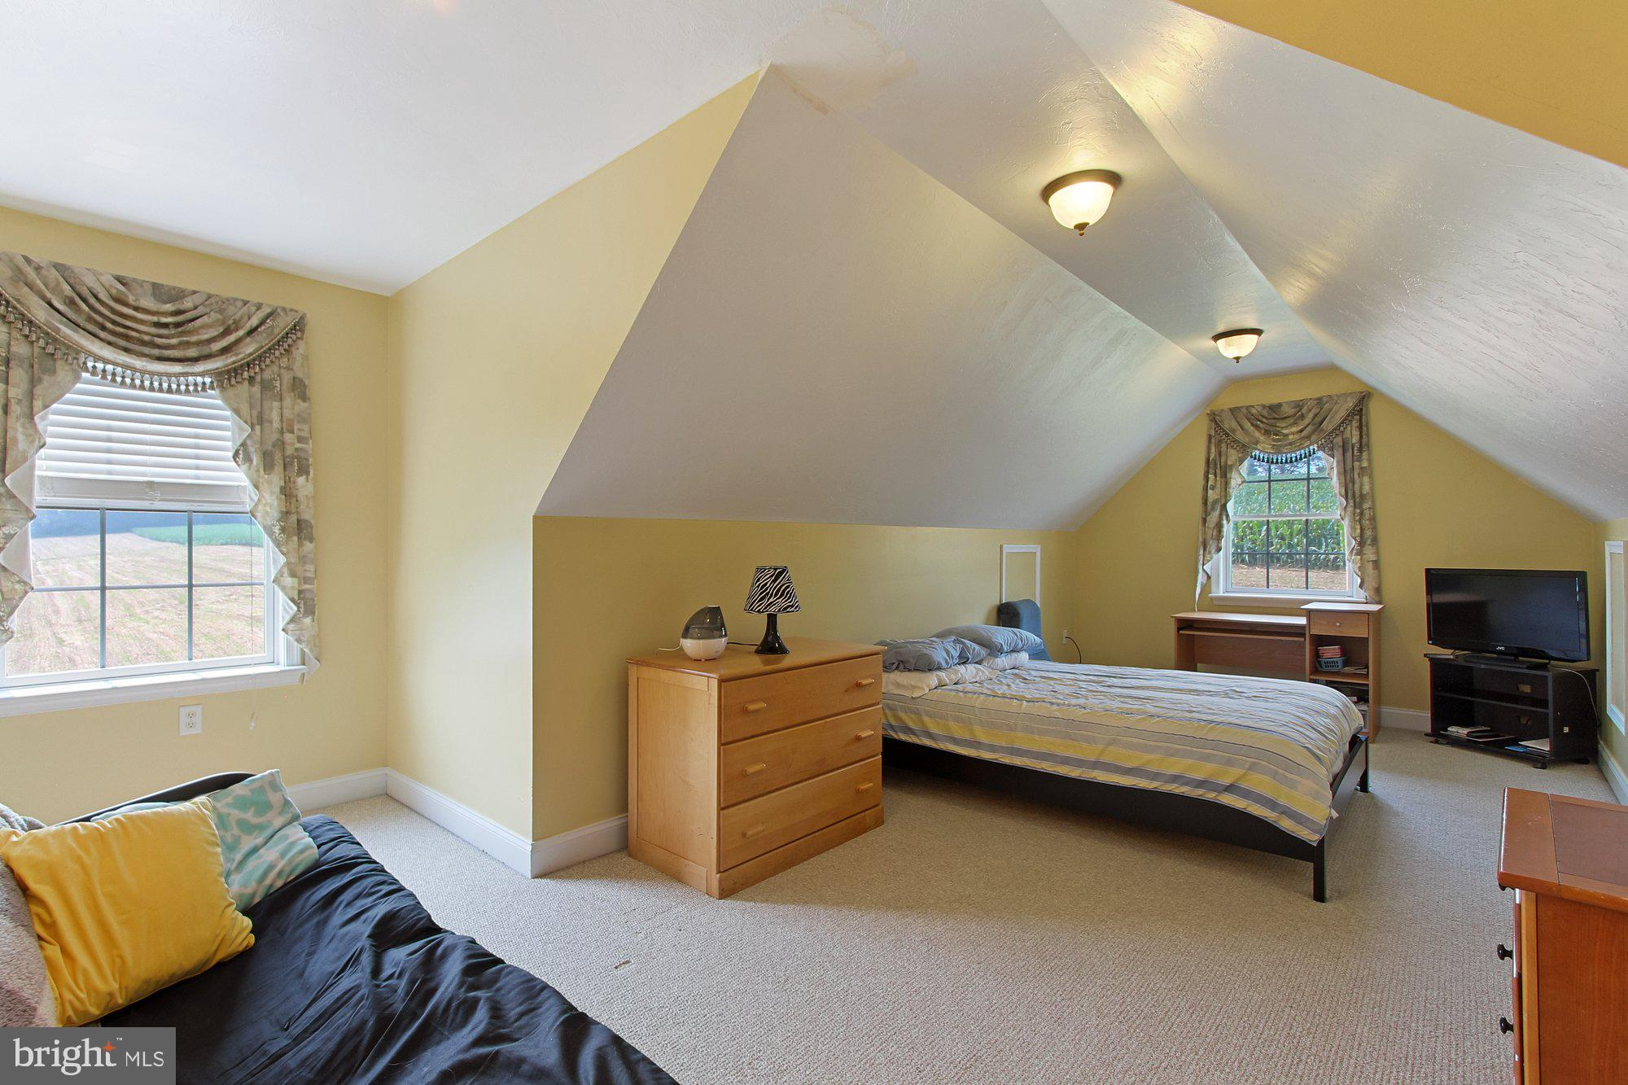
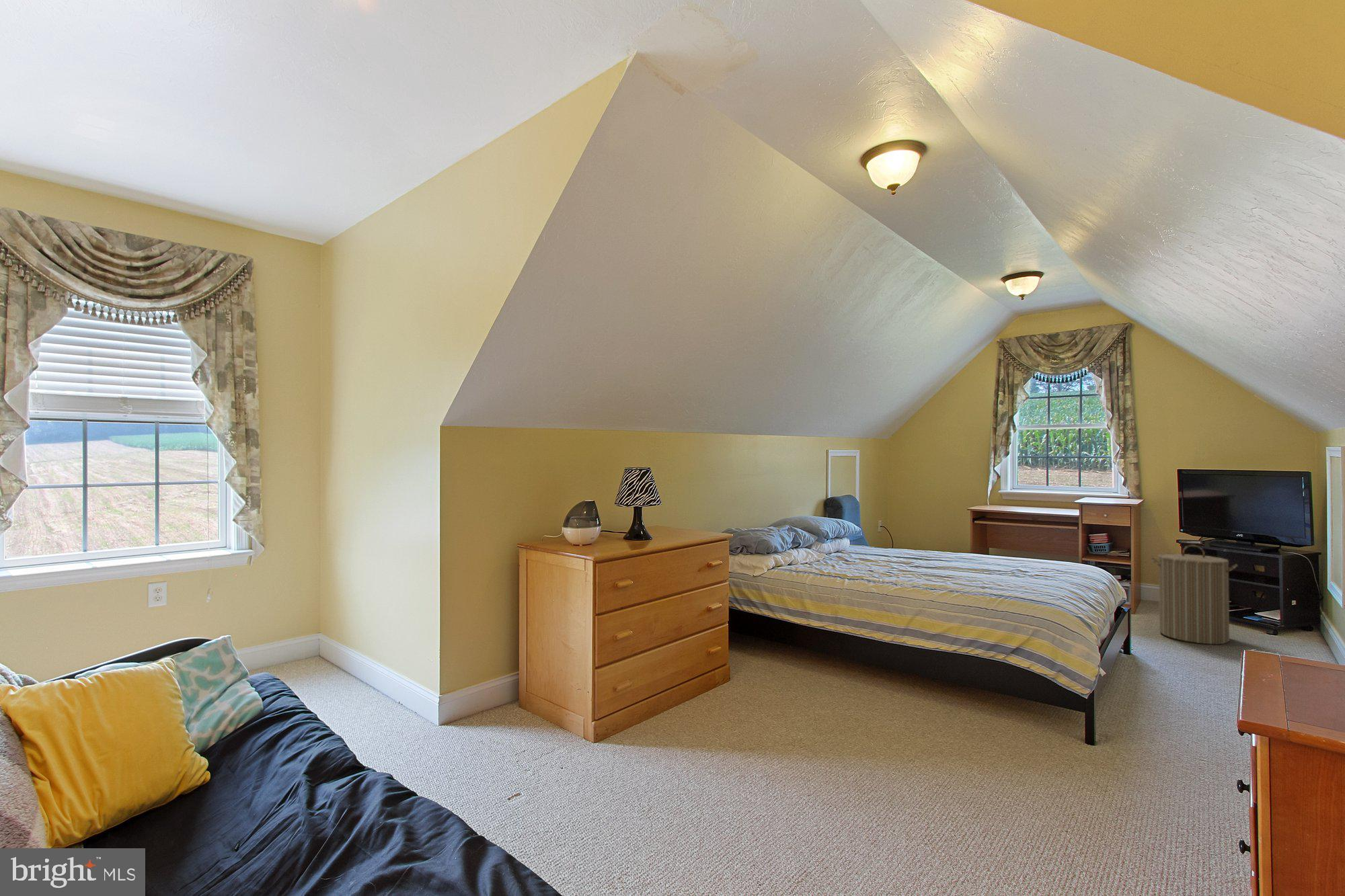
+ laundry hamper (1192, 590)
